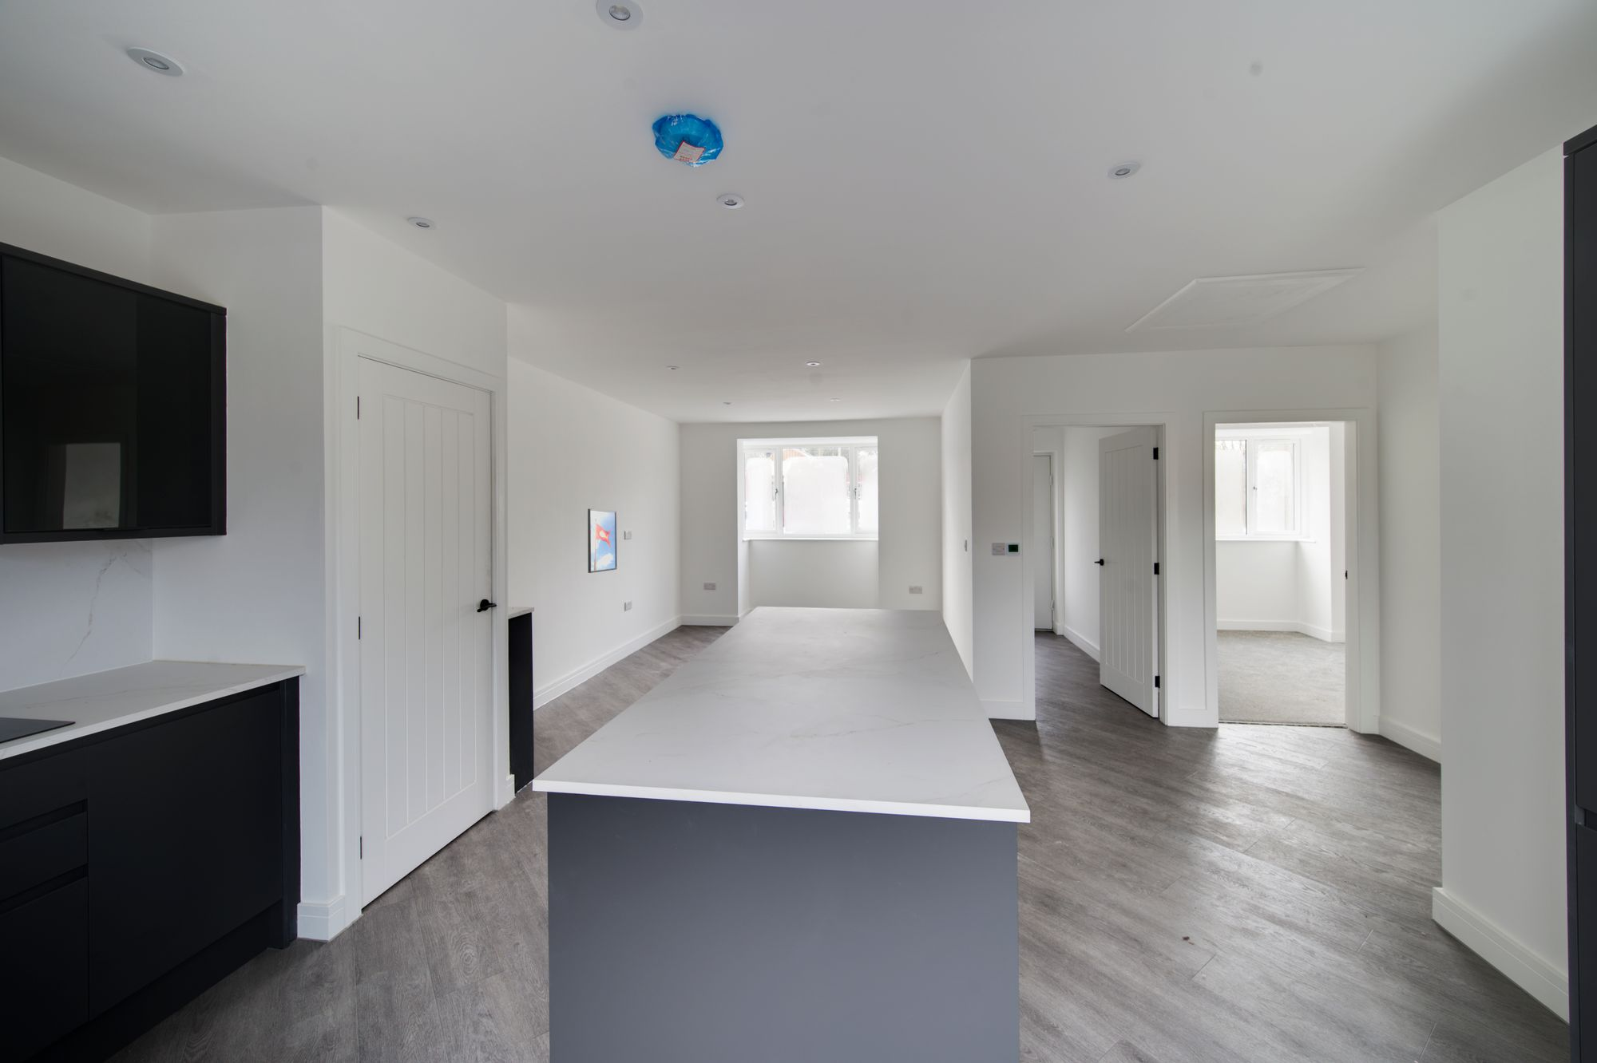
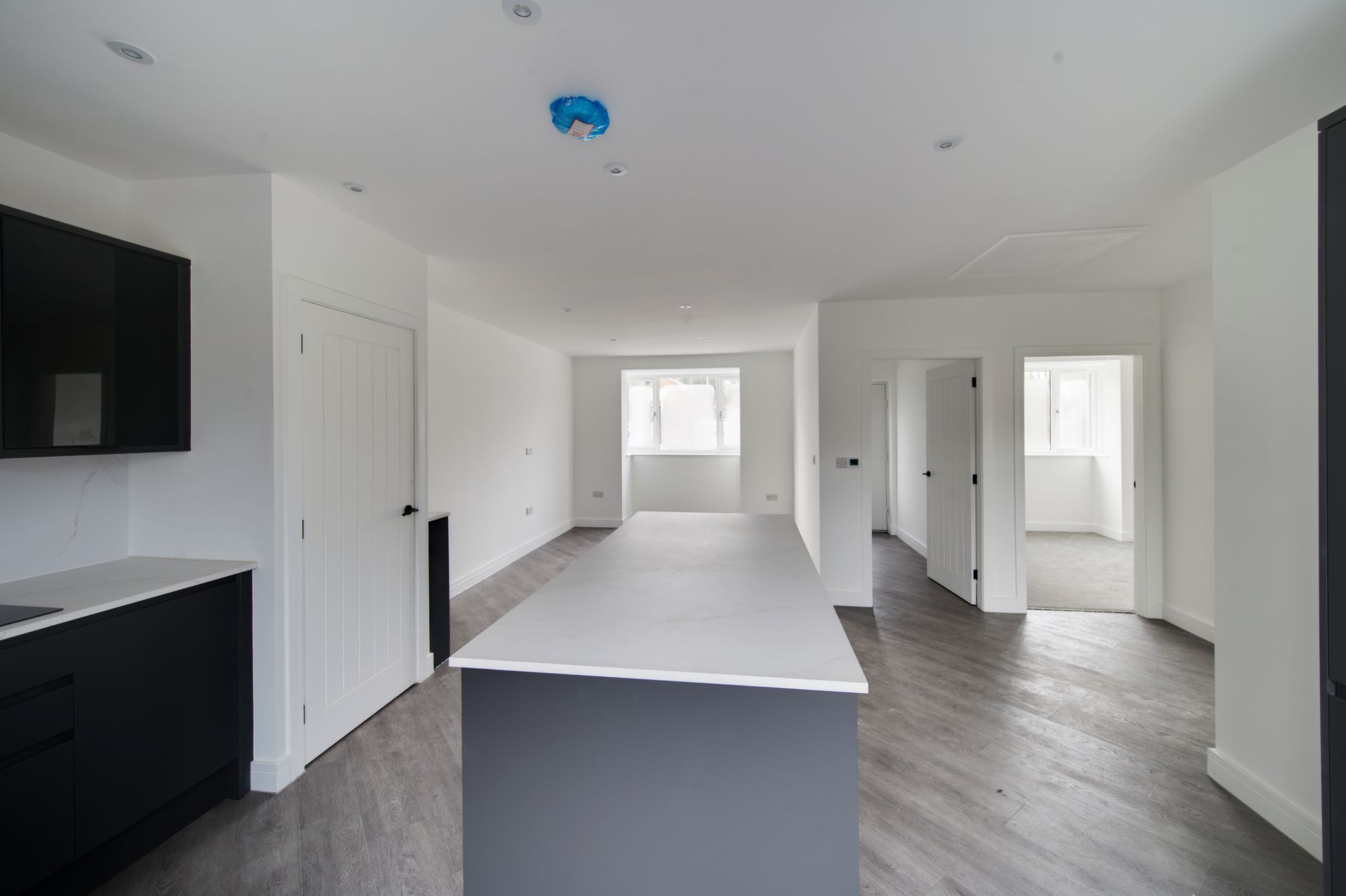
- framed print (603, 540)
